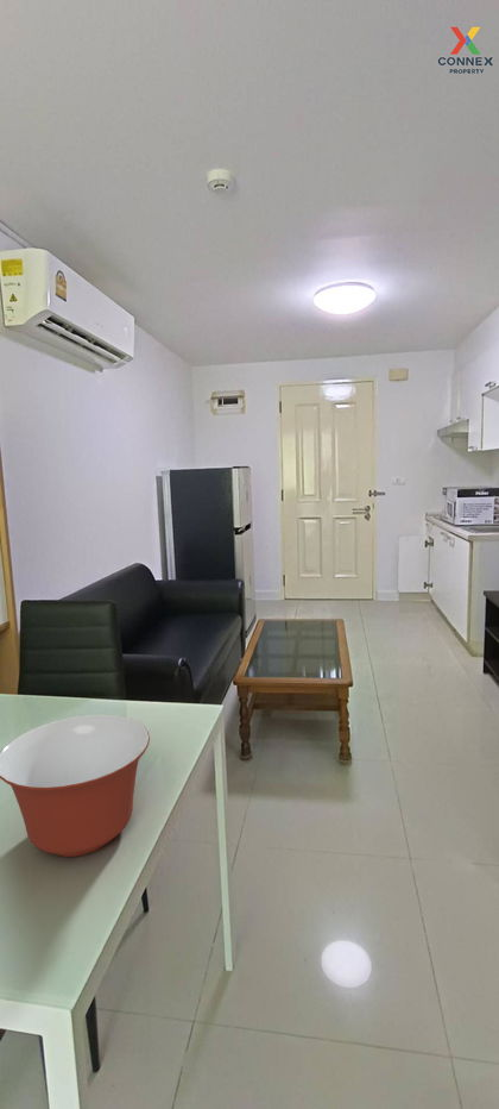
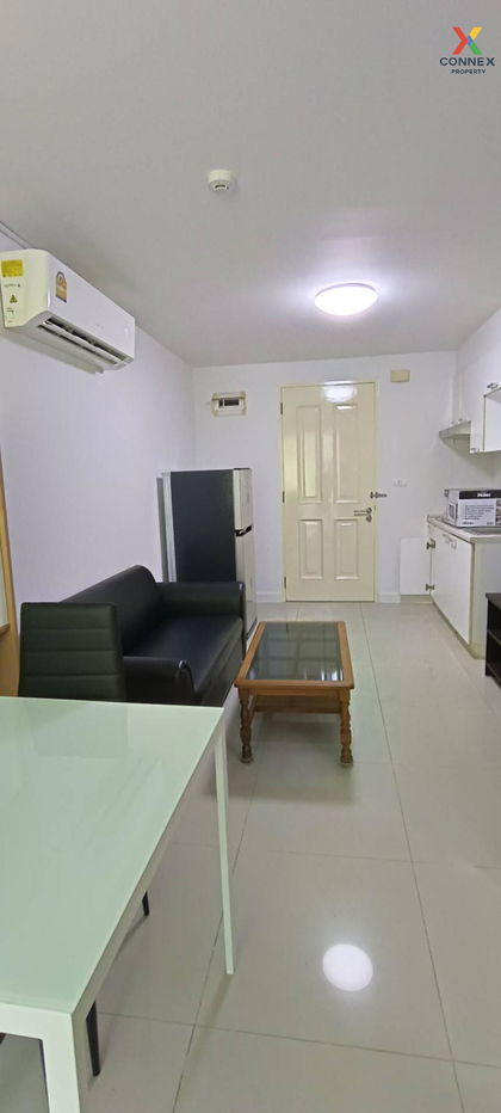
- mixing bowl (78, 789)
